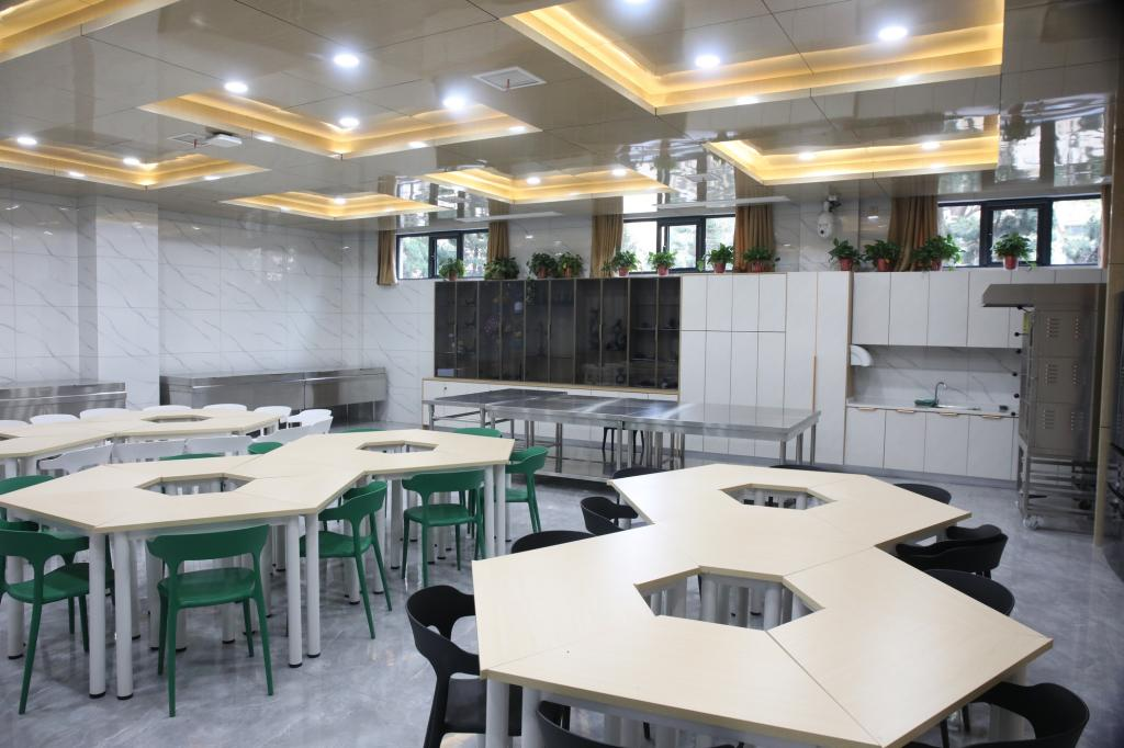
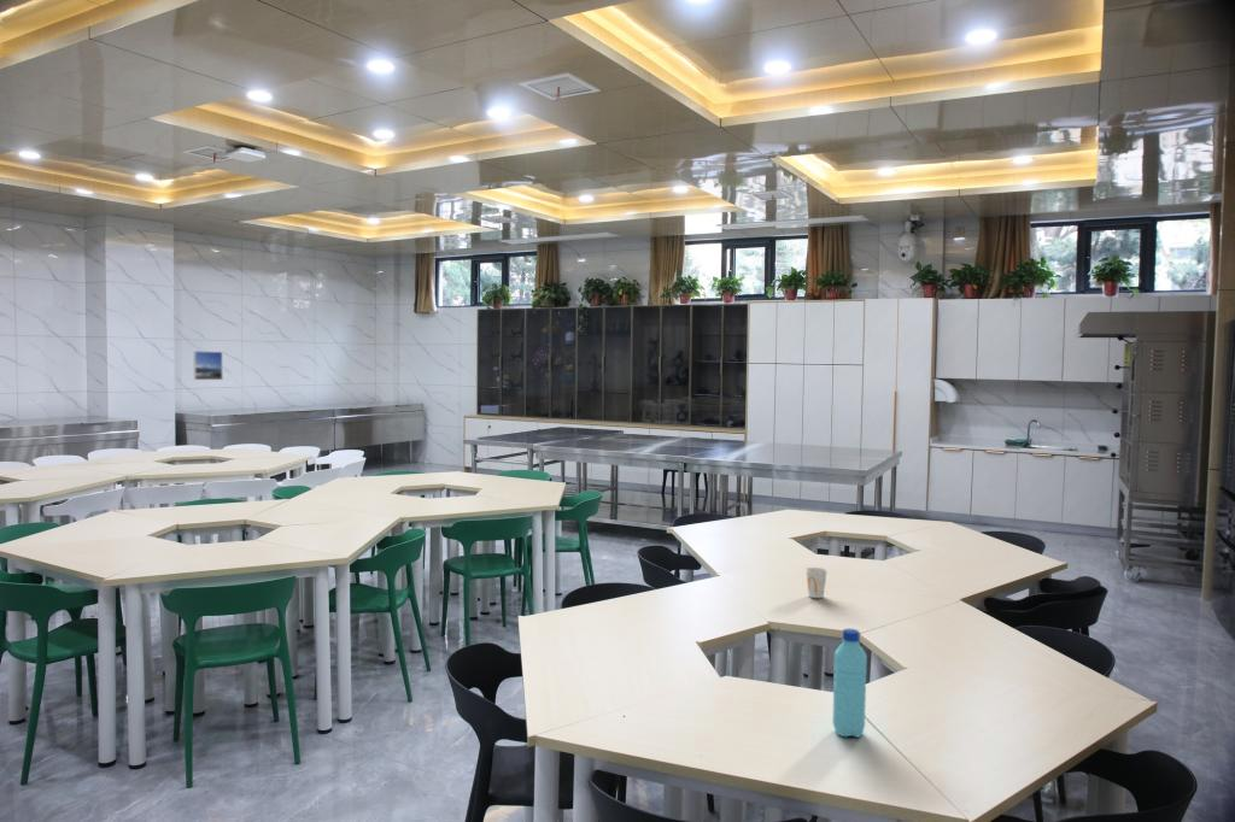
+ cup (815, 582)
+ water bottle (849, 681)
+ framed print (207, 365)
